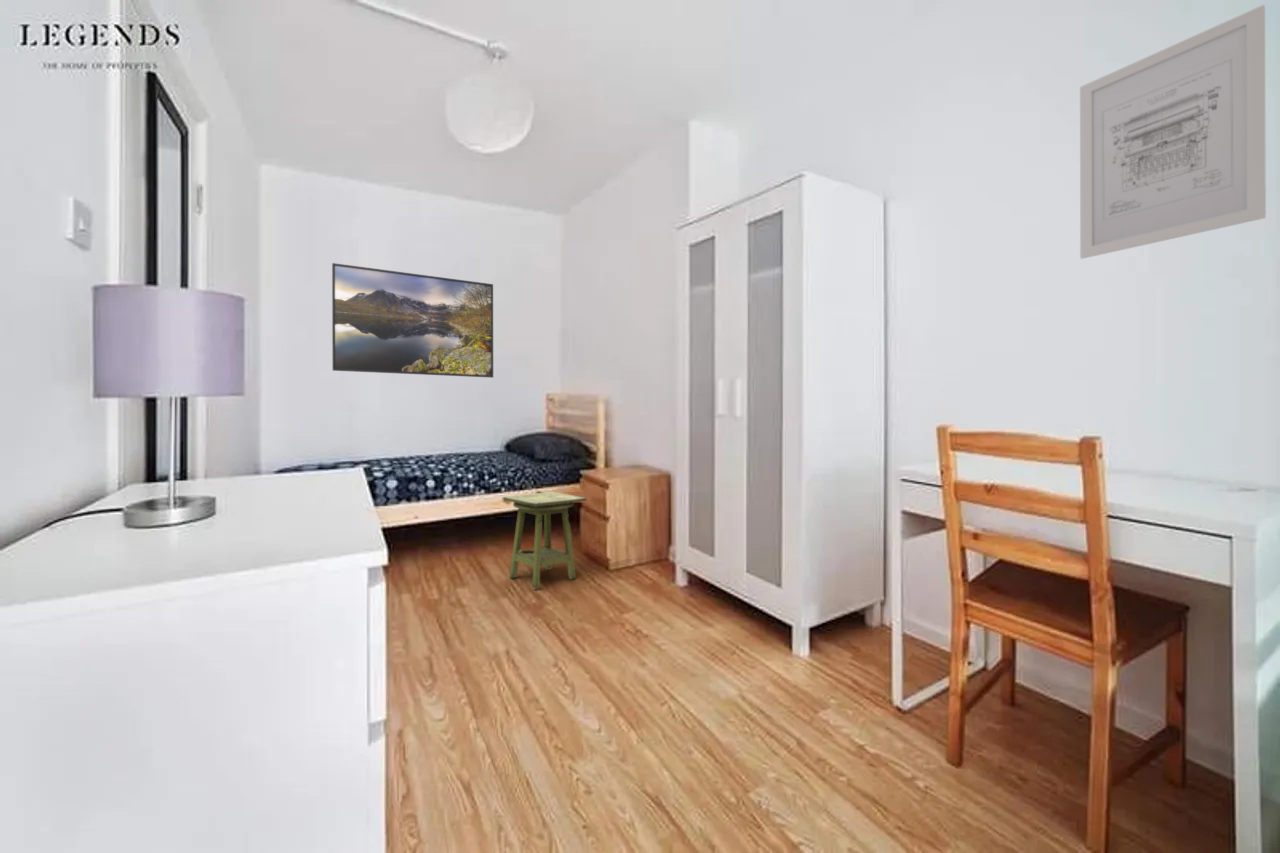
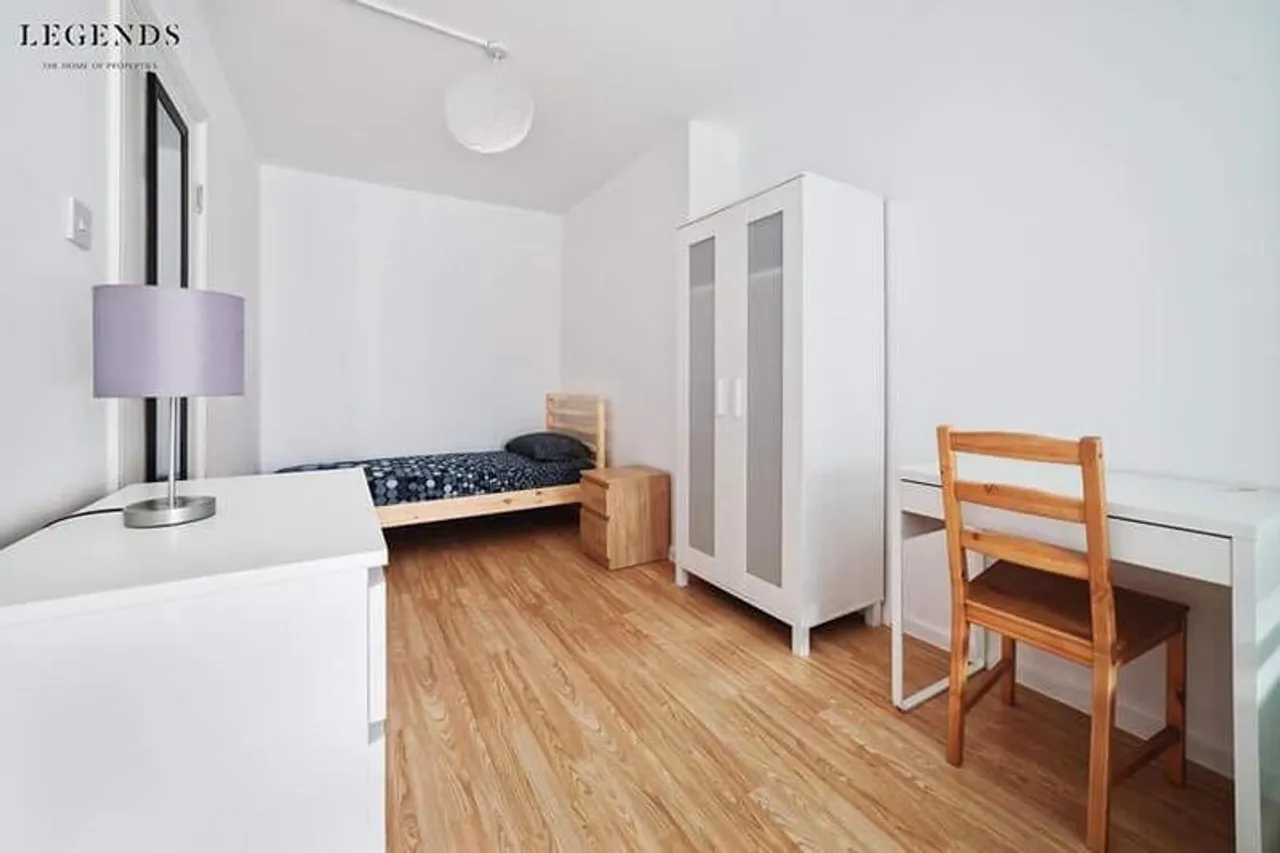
- wall art (1162, 145)
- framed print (418, 324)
- side table (544, 537)
